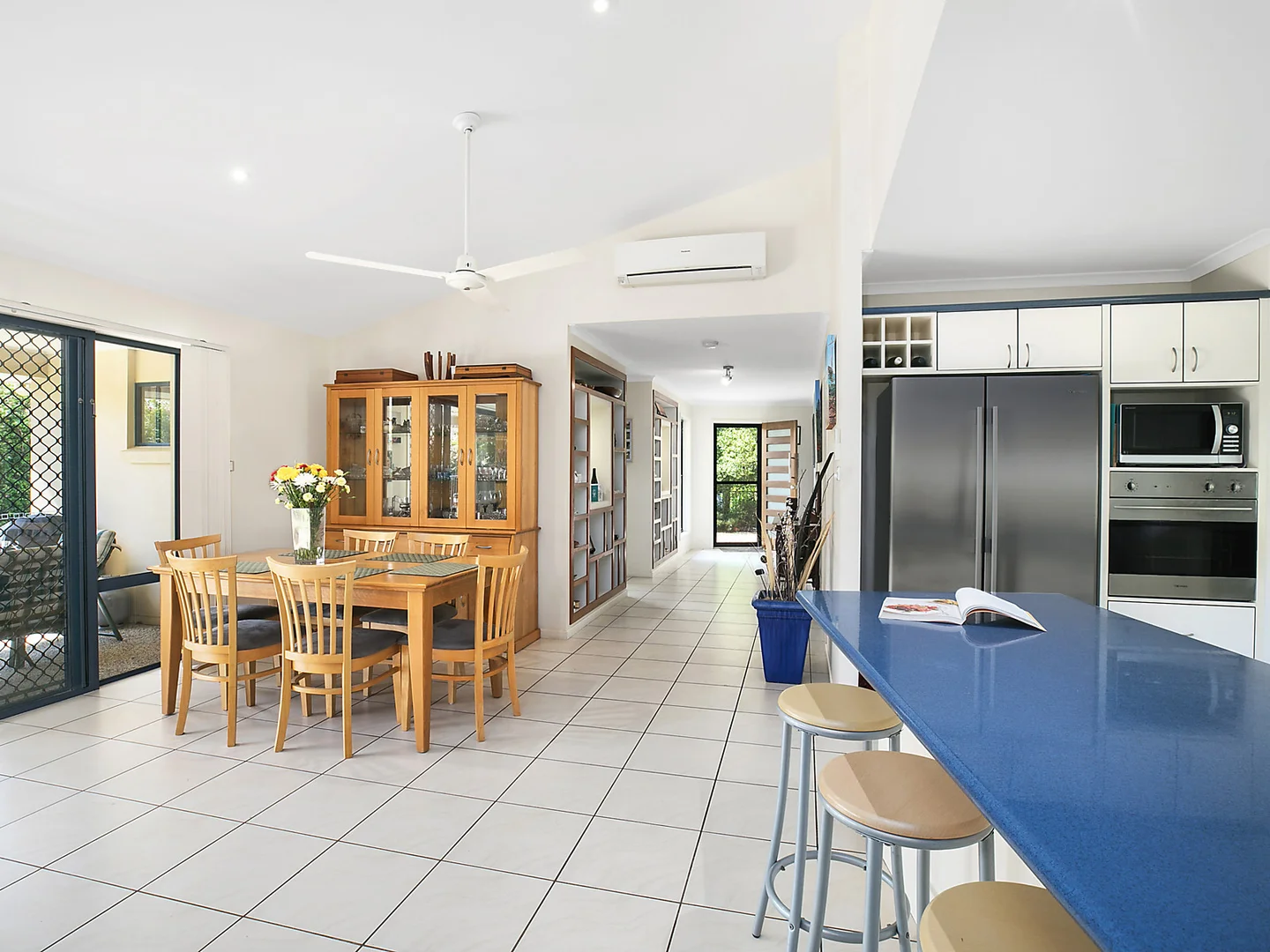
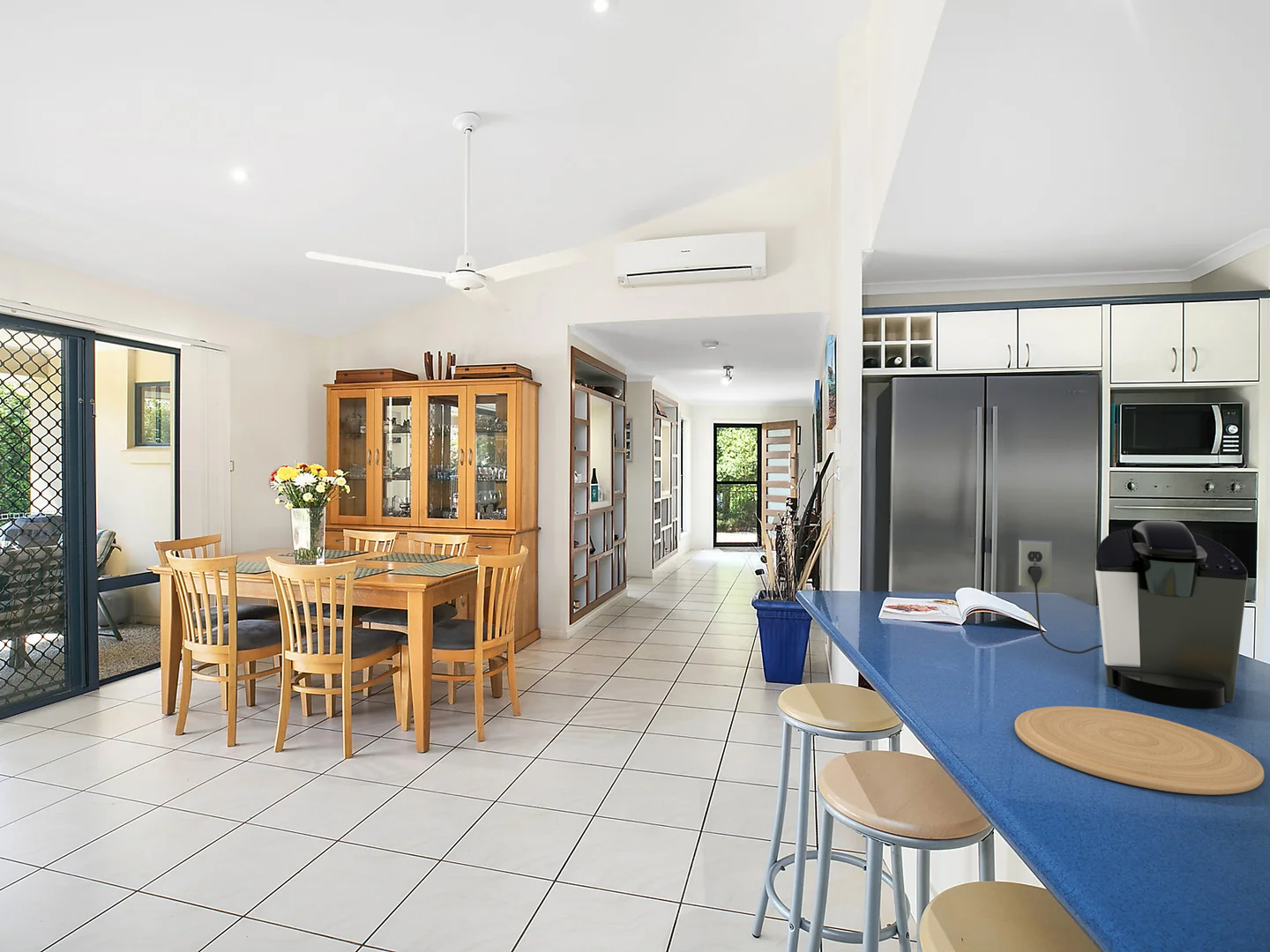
+ coffee maker (1124, 601)
+ plate (1128, 742)
